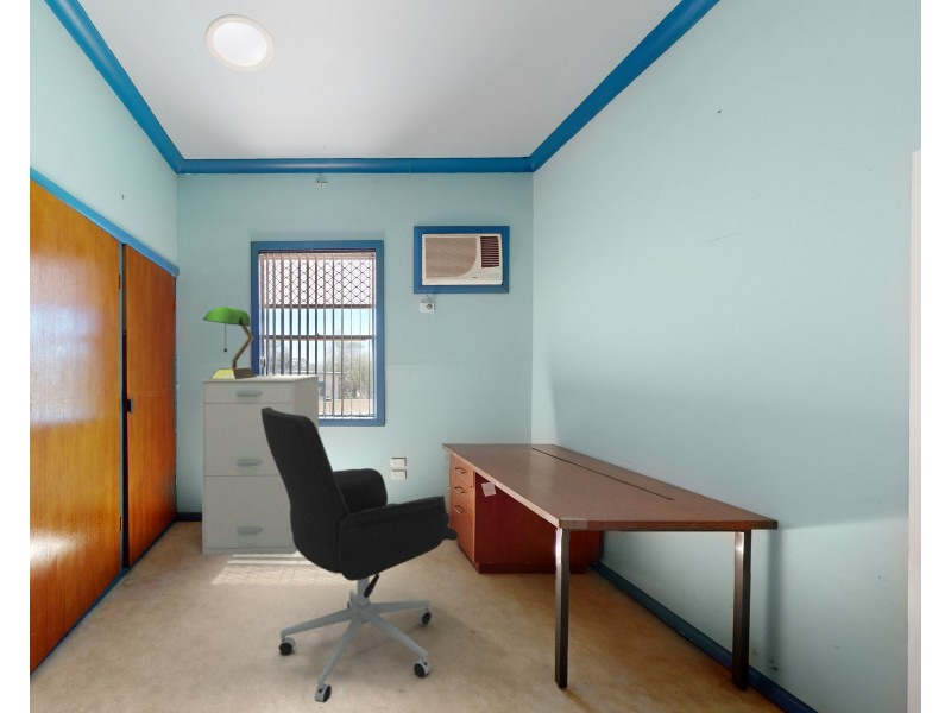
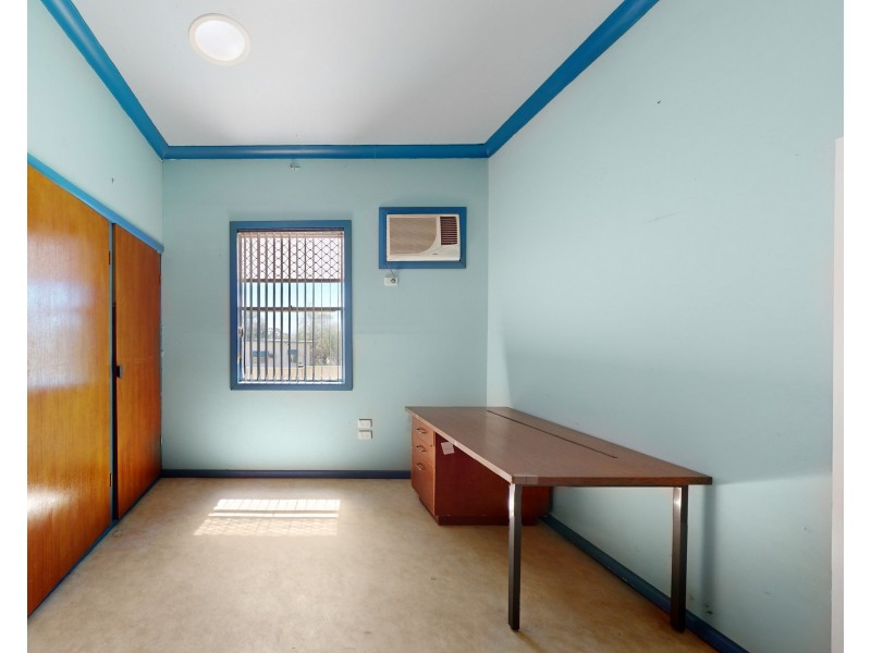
- filing cabinet (265, 458)
- office chair (363, 526)
- table lamp (240, 348)
